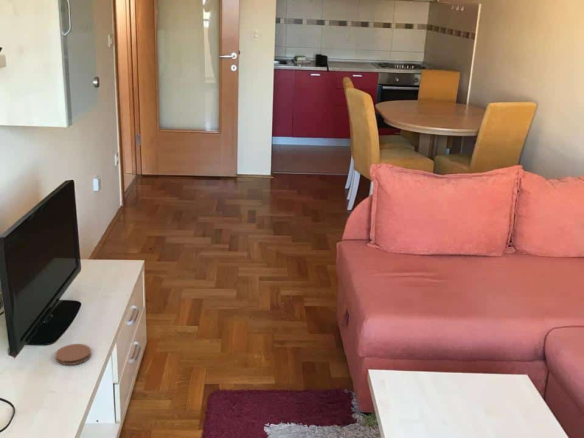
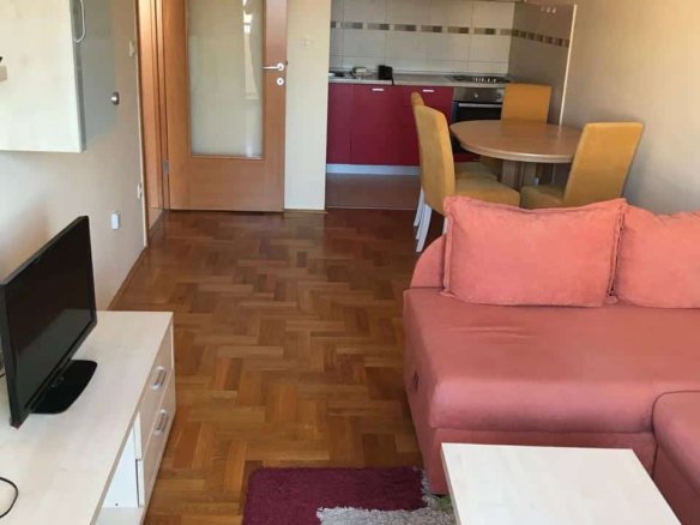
- coaster (73, 354)
